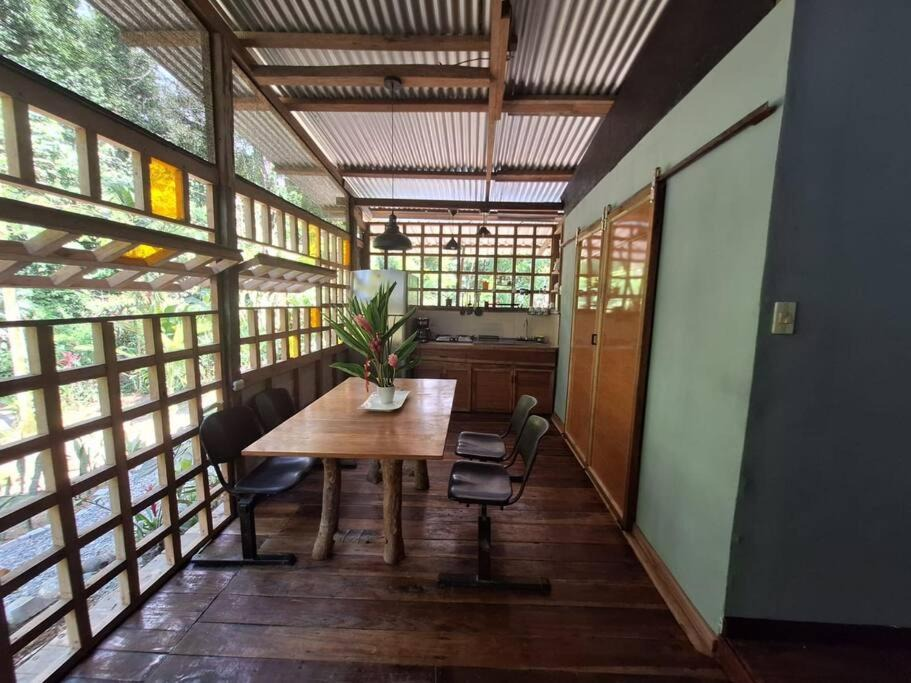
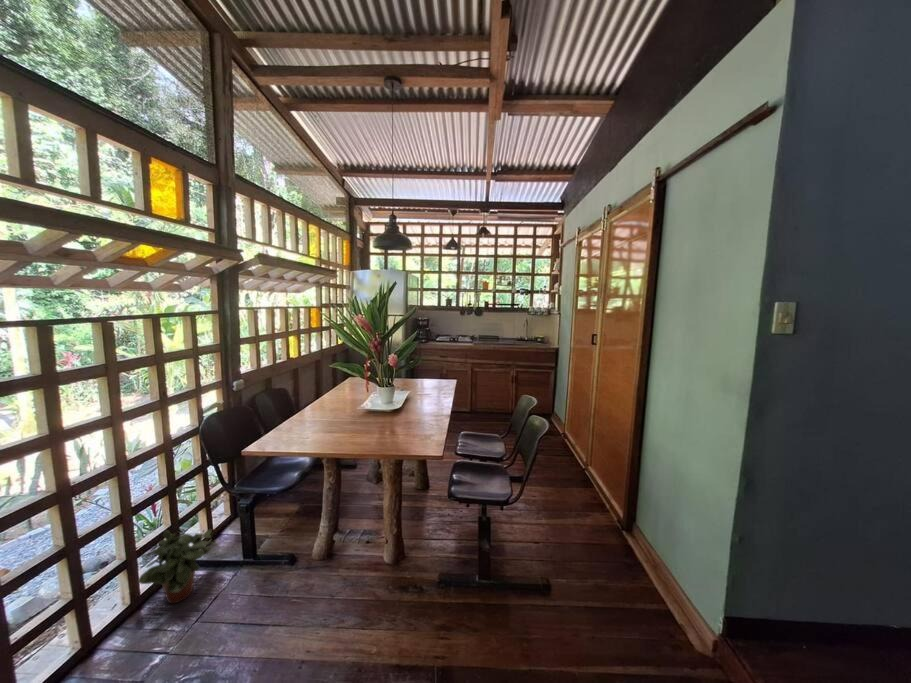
+ potted plant (178, 564)
